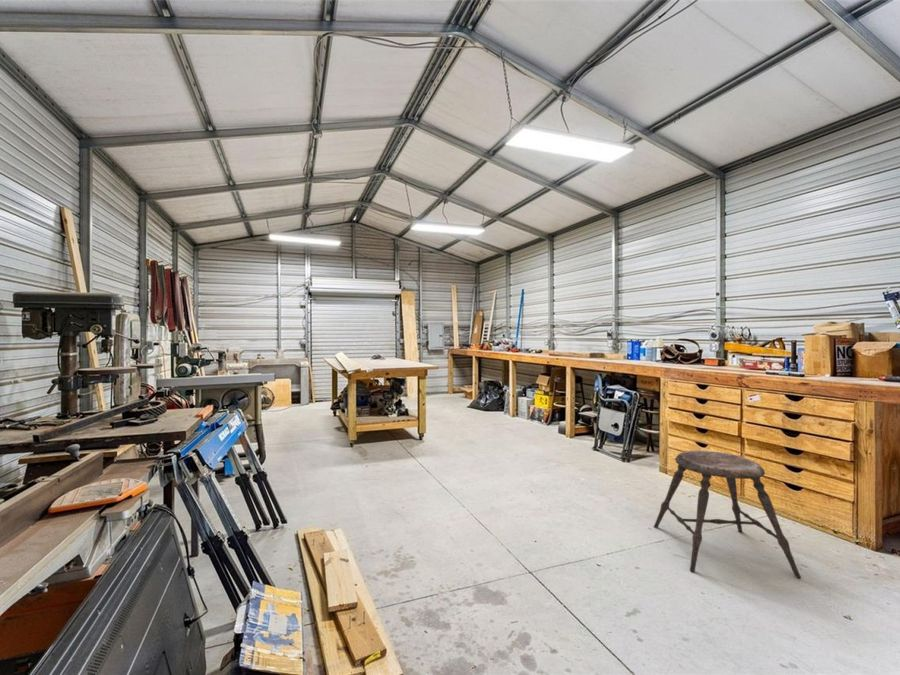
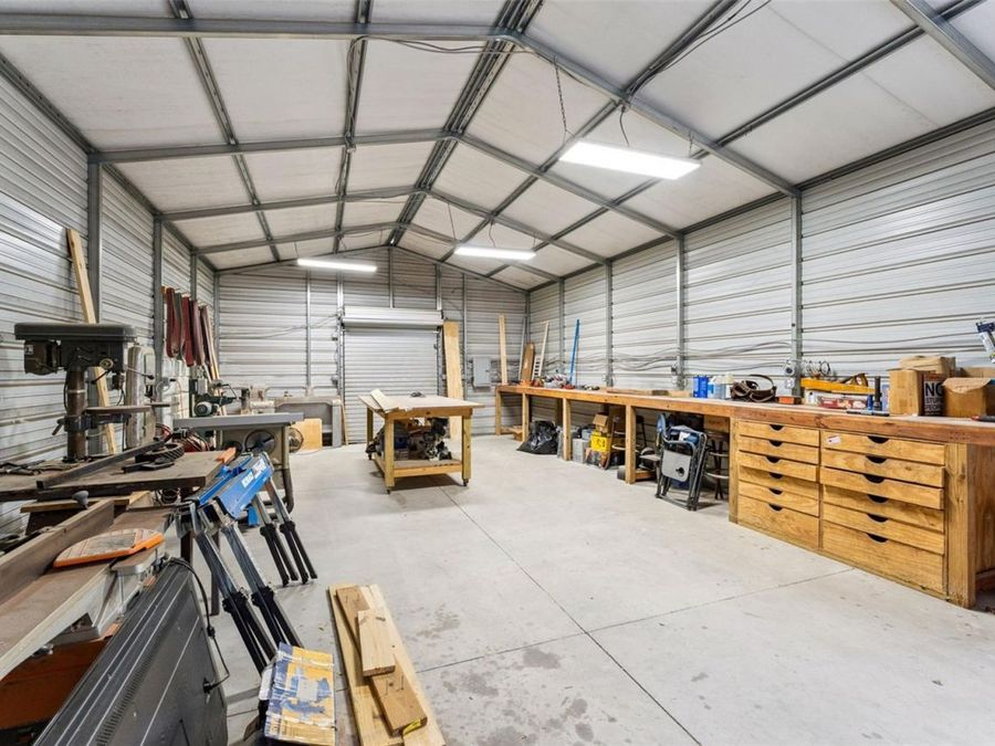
- stool (707, 503)
